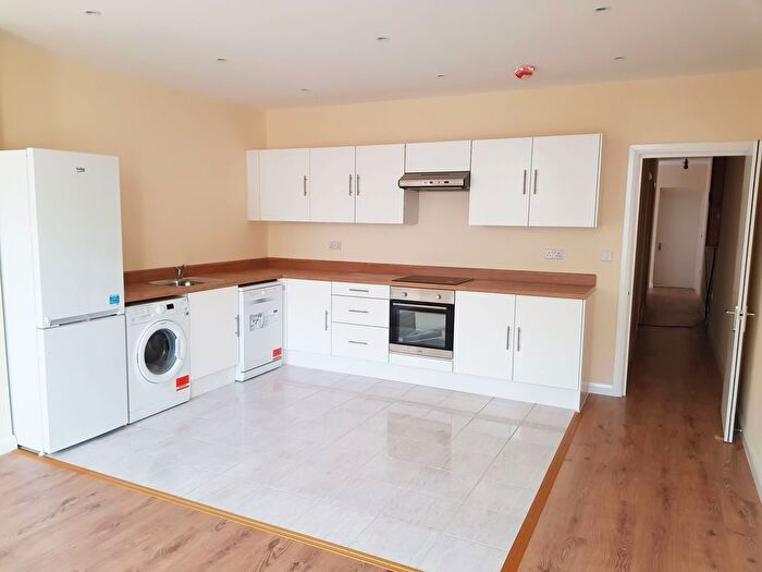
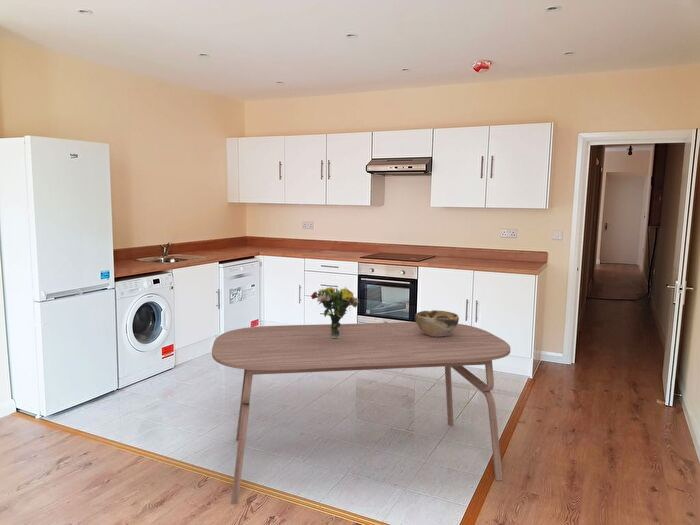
+ decorative bowl (436, 324)
+ dining table (360, 369)
+ bouquet (336, 312)
